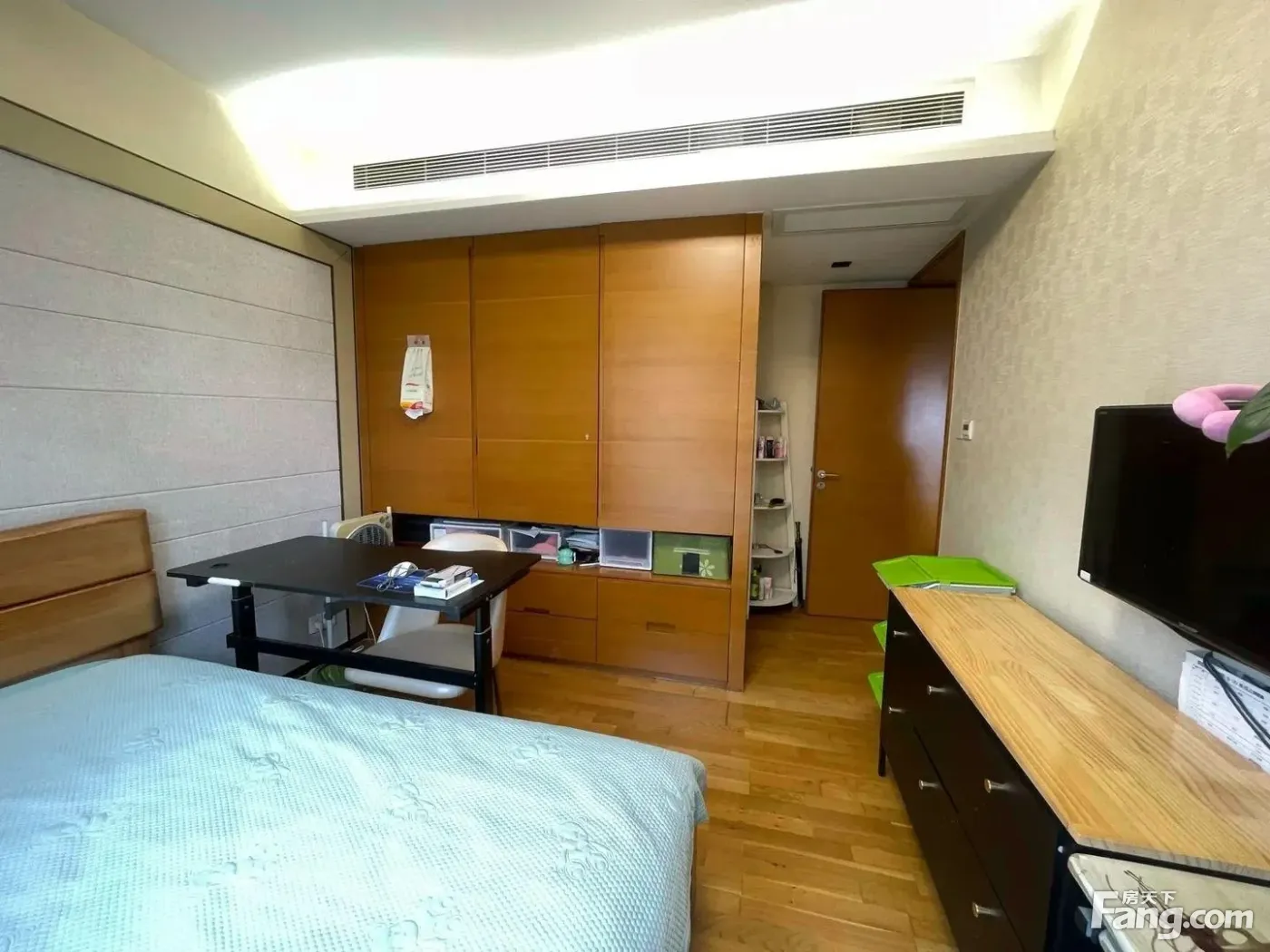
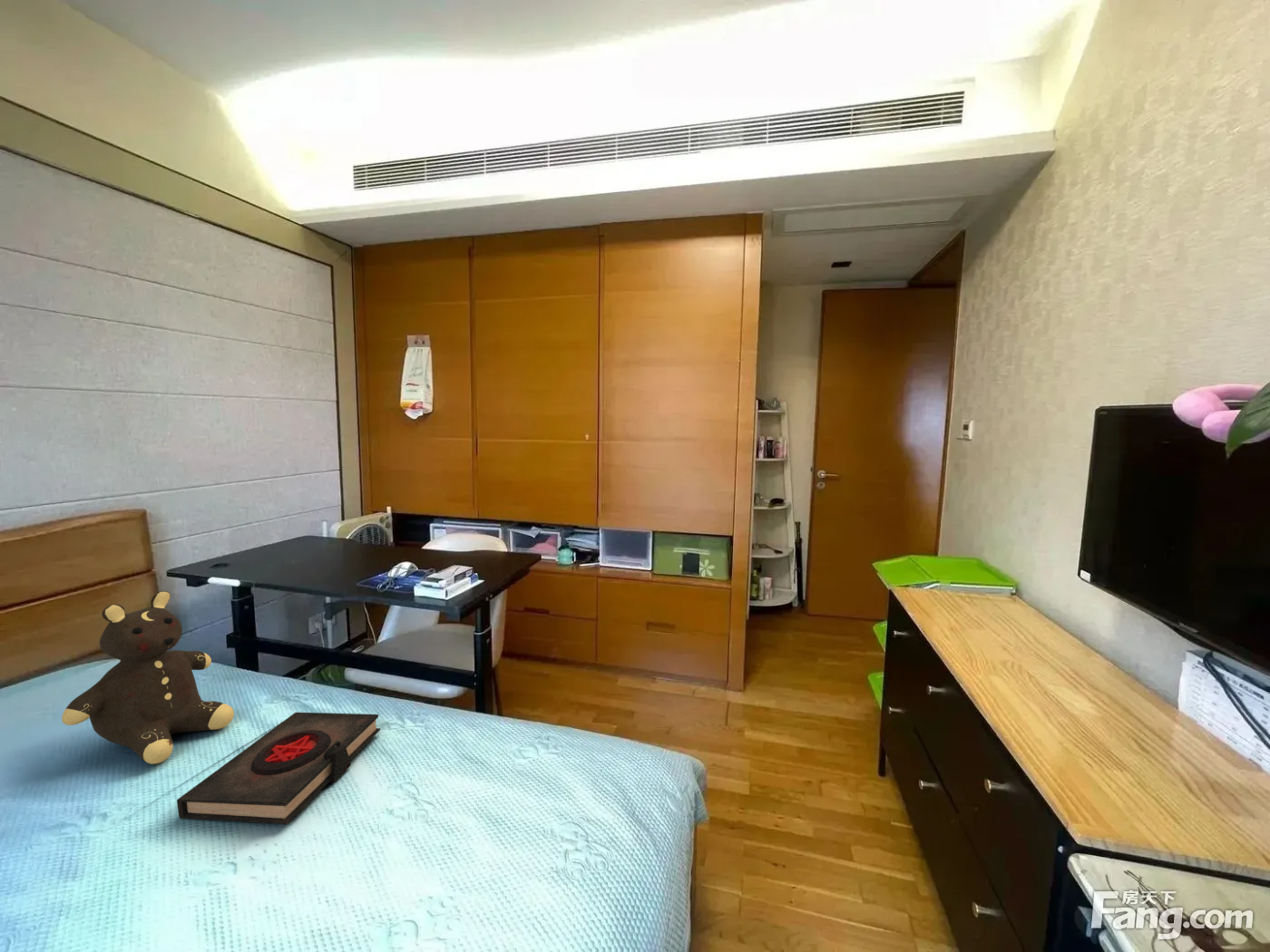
+ teddy bear (159, 670)
+ book (291, 756)
